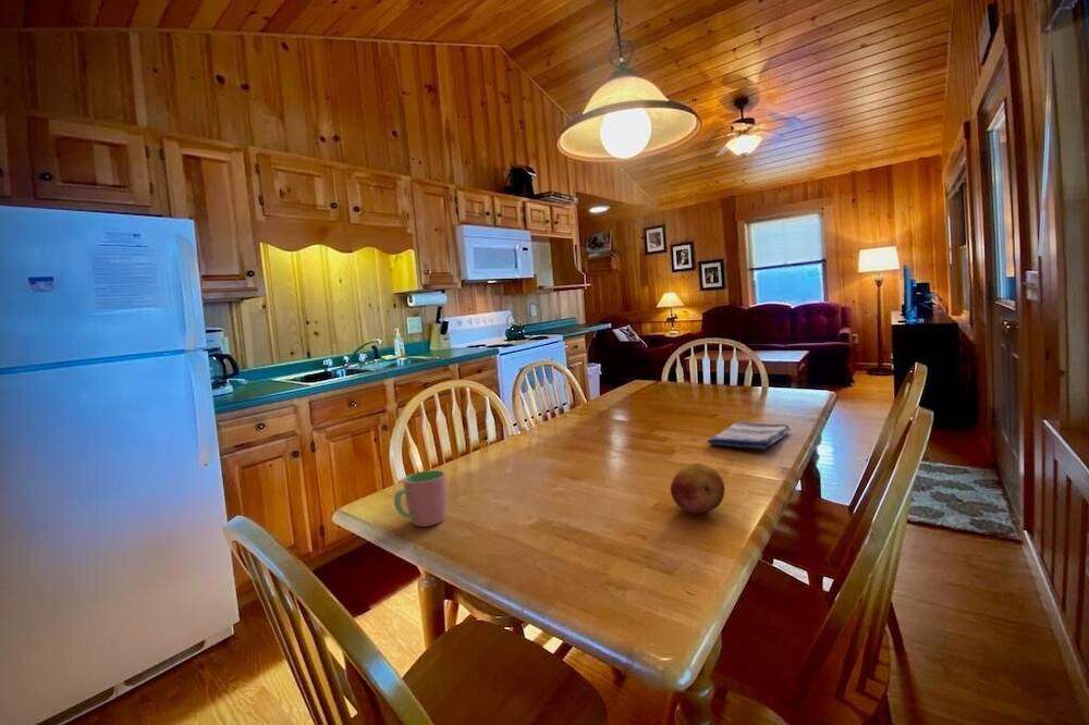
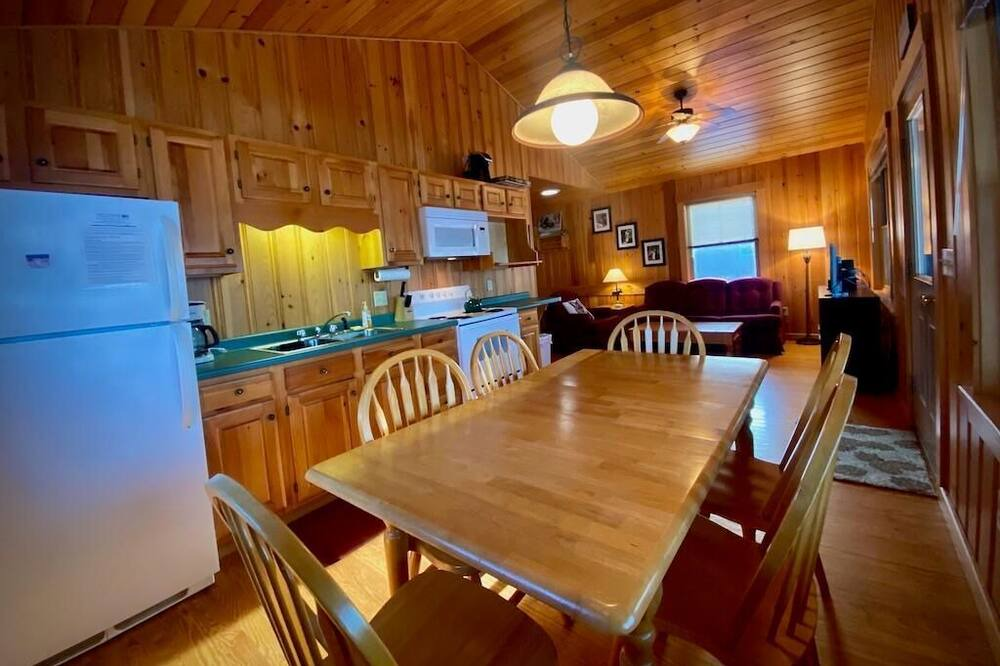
- cup (420, 500)
- fruit (698, 486)
- dish towel (749, 433)
